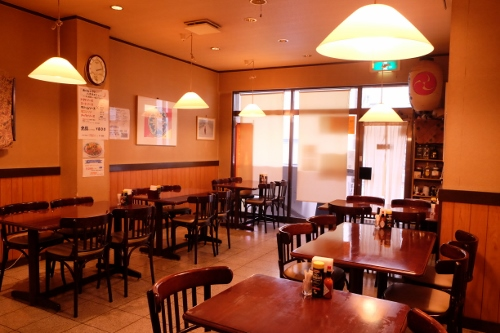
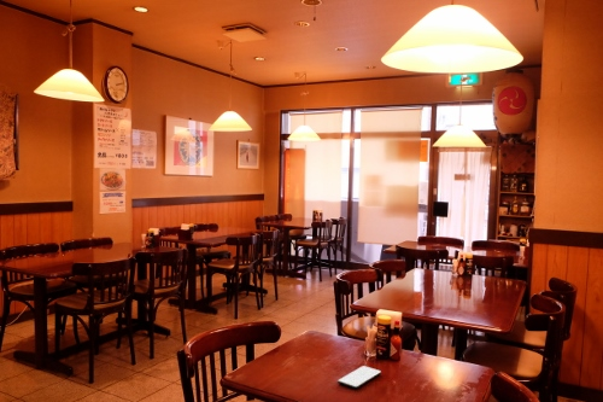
+ smartphone (359, 377)
